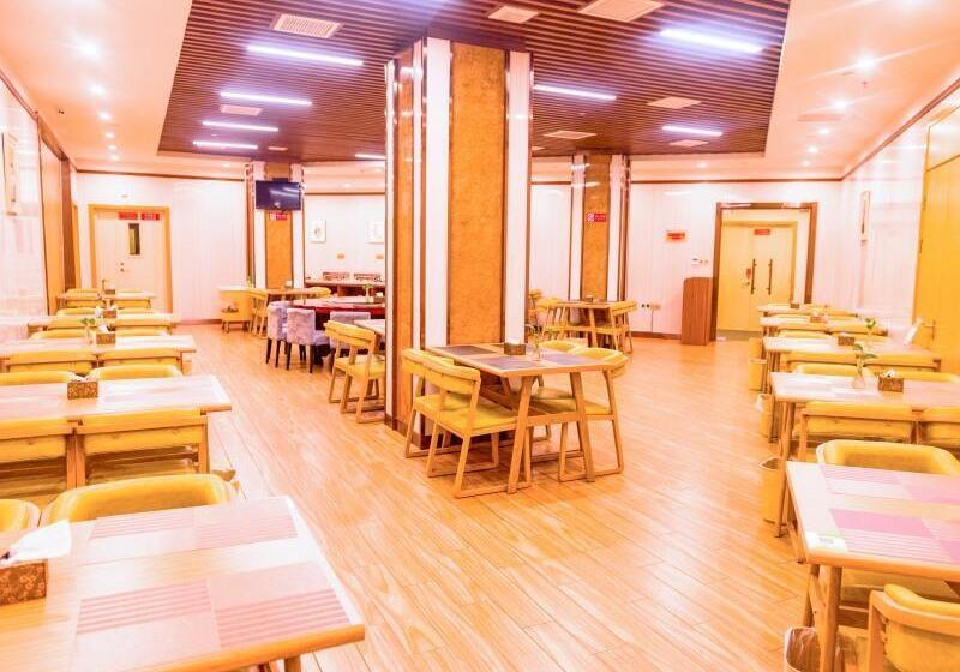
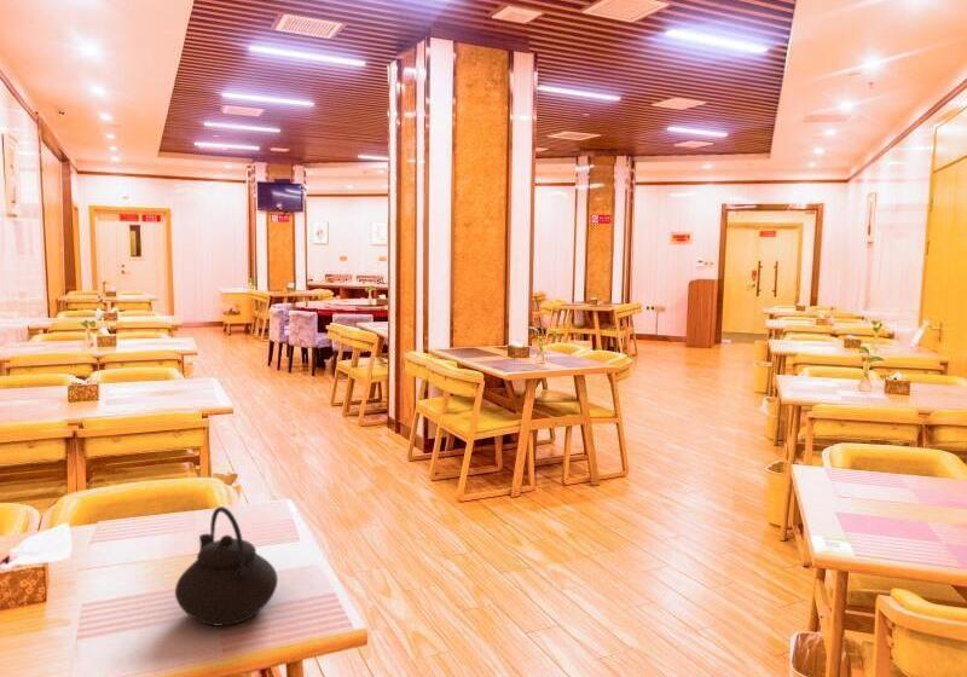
+ teapot (222, 556)
